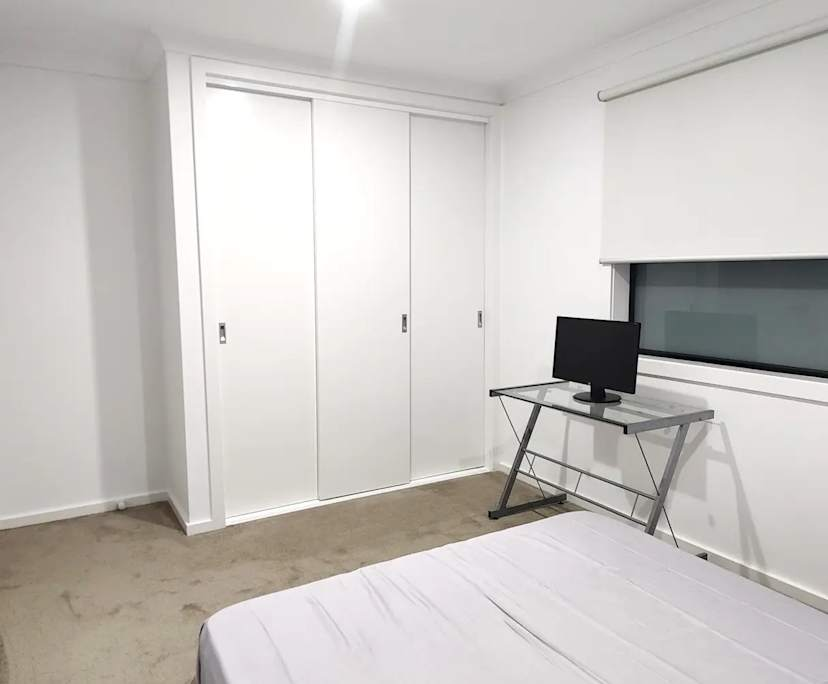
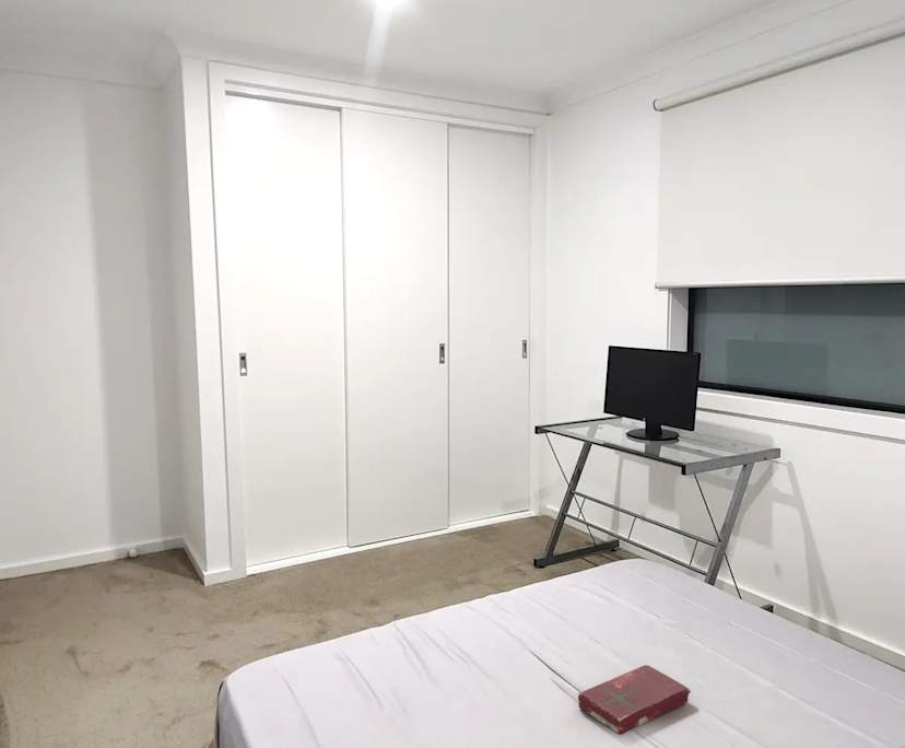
+ book (634, 697)
